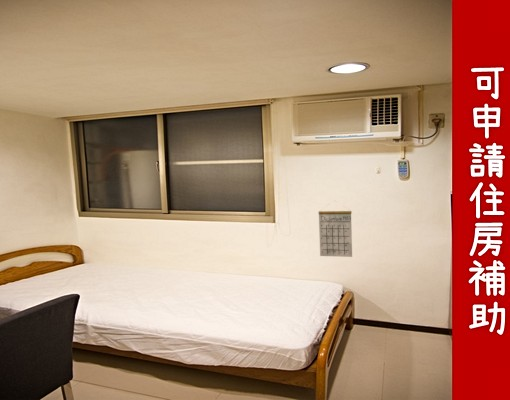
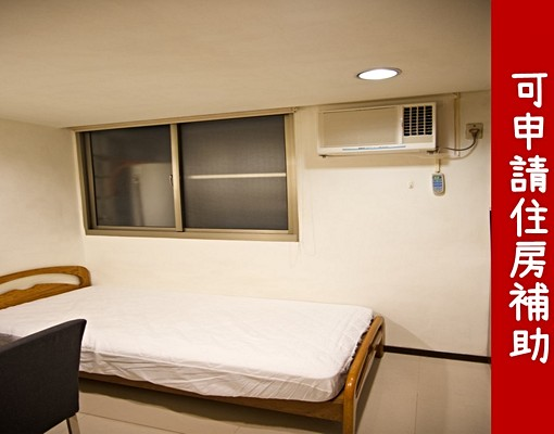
- calendar (335, 228)
